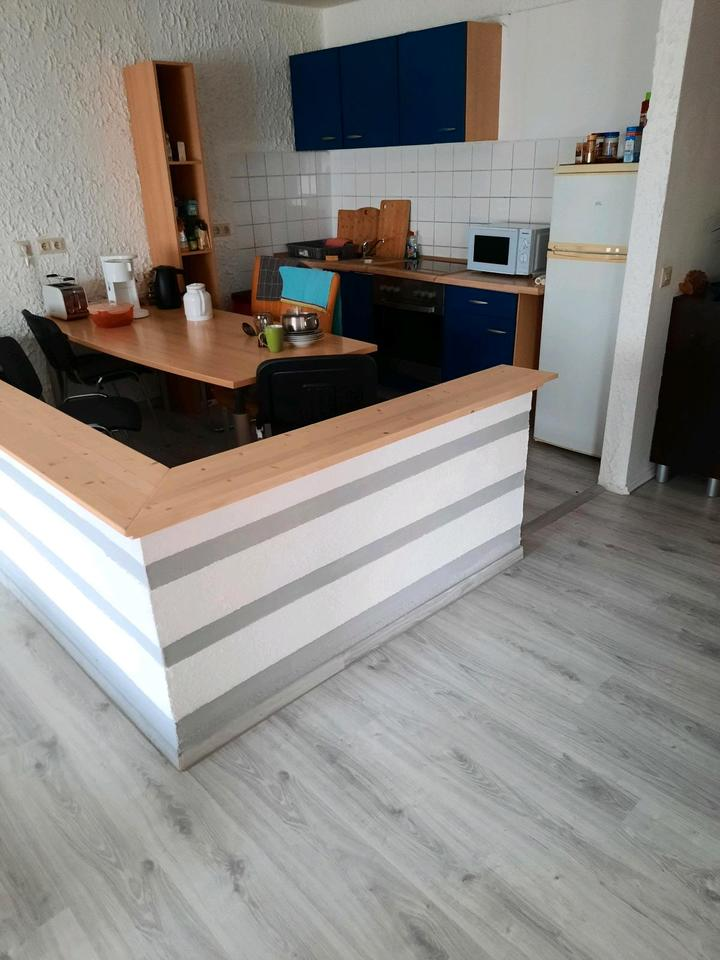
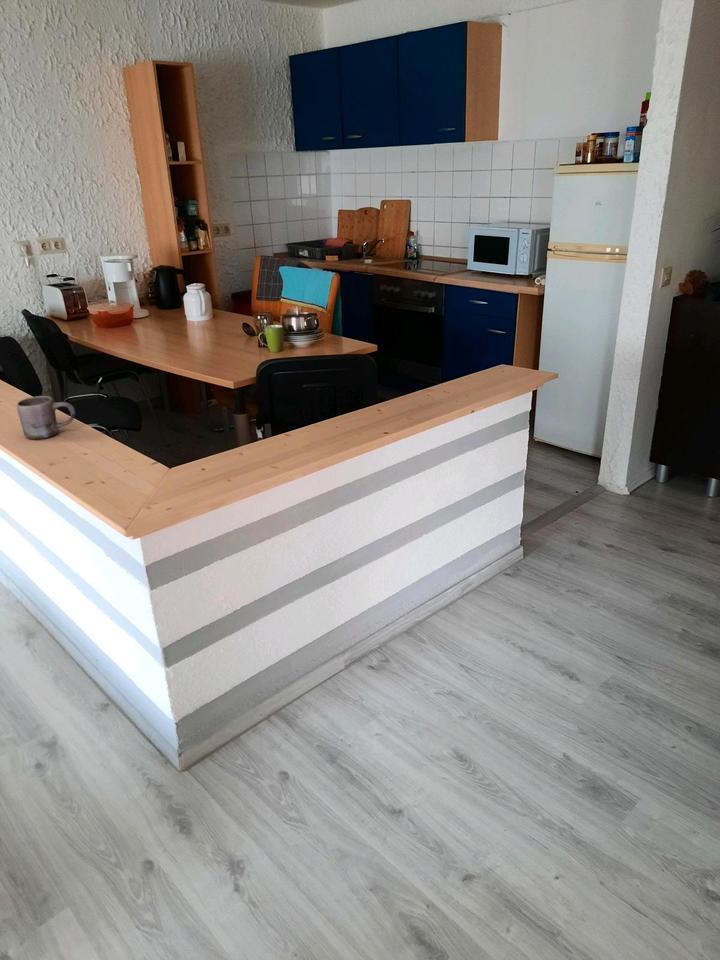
+ mug (46, 416)
